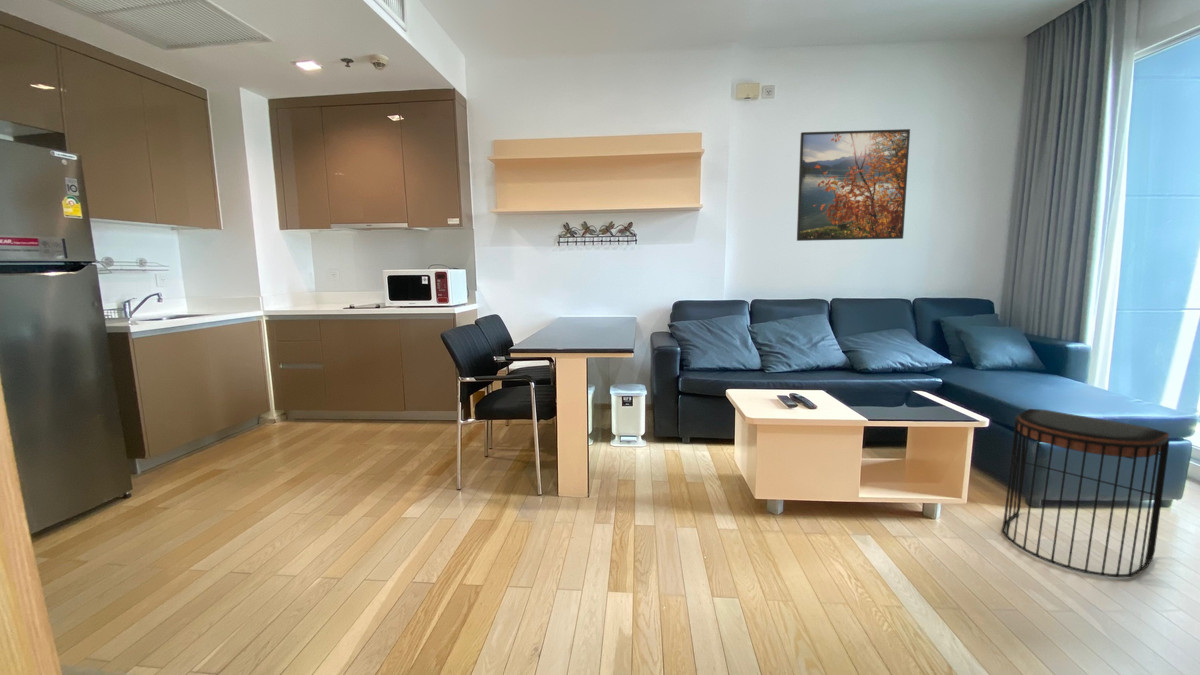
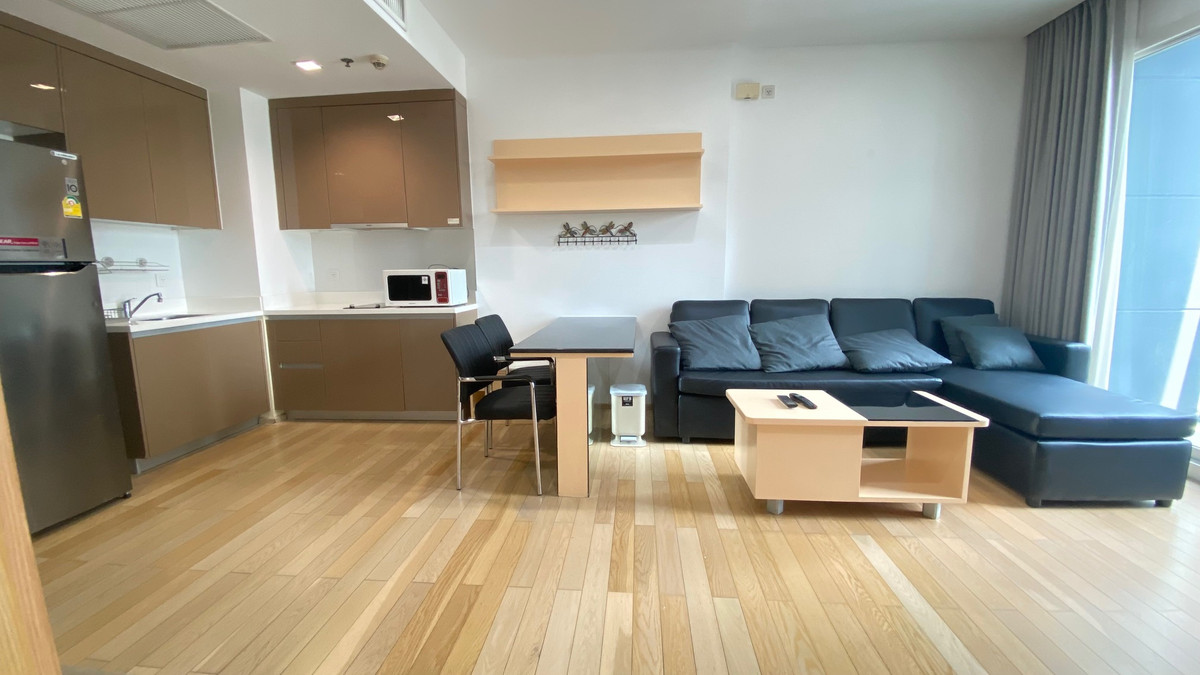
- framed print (852, 186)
- stool (1079, 486)
